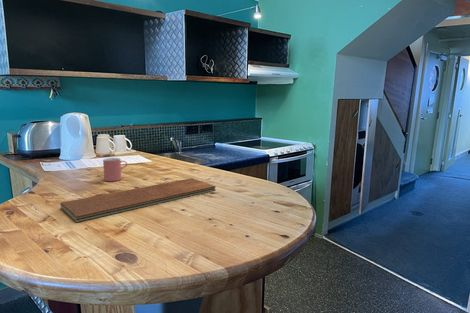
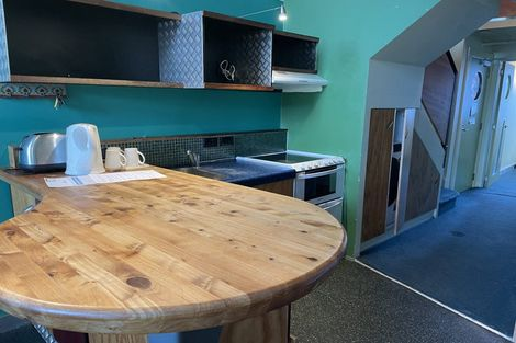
- chopping board (145, 195)
- cup (115, 168)
